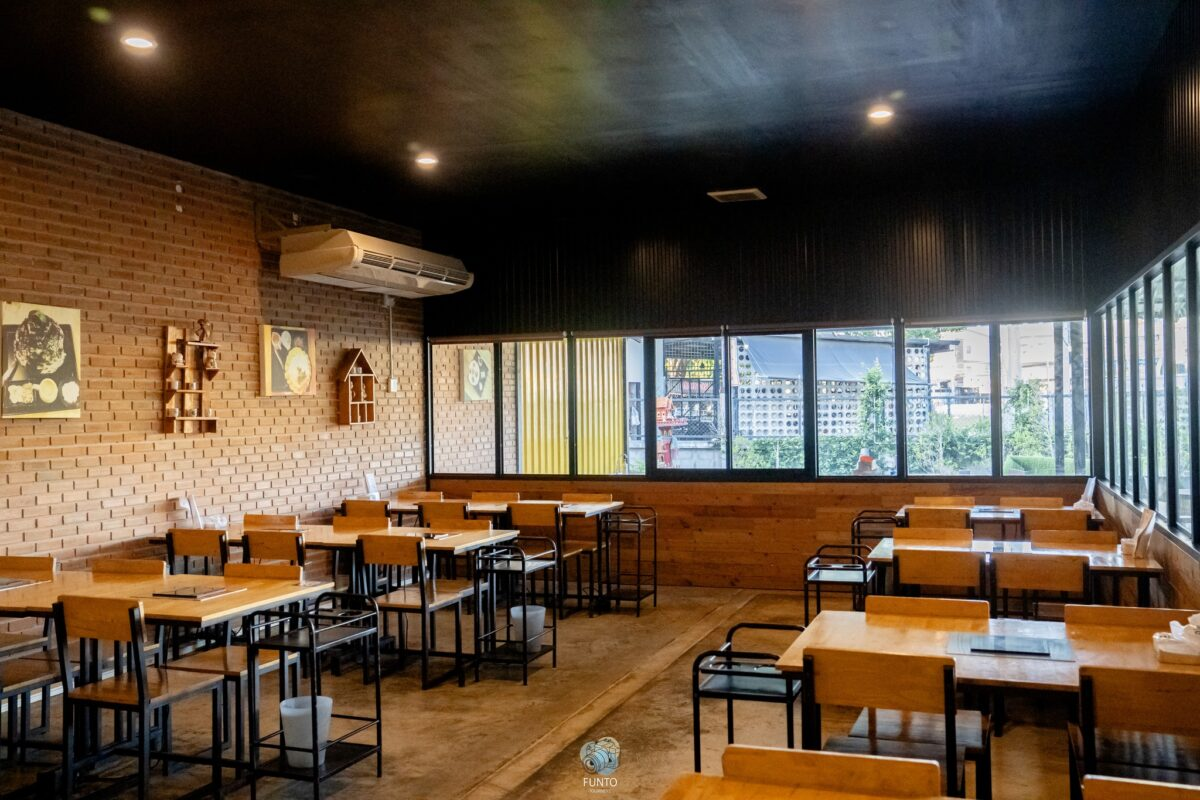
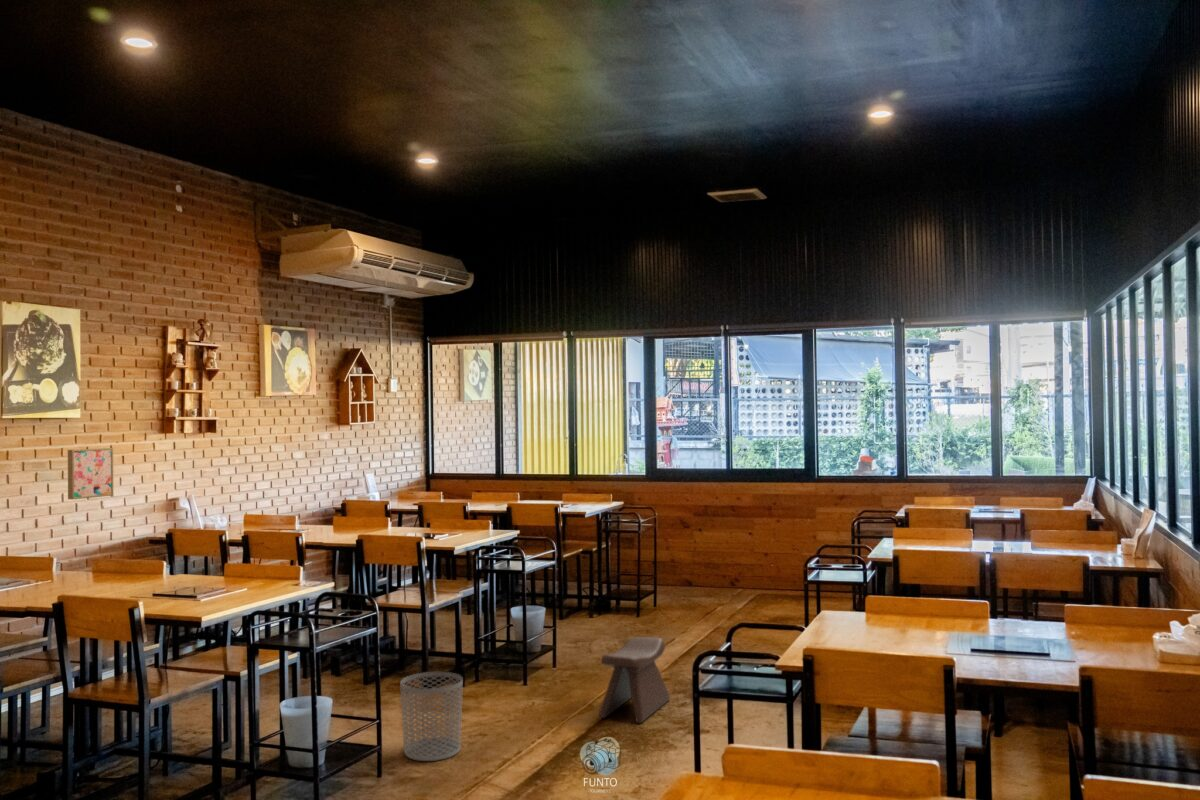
+ waste bin (432, 716)
+ stool (635, 677)
+ wall art (91, 473)
